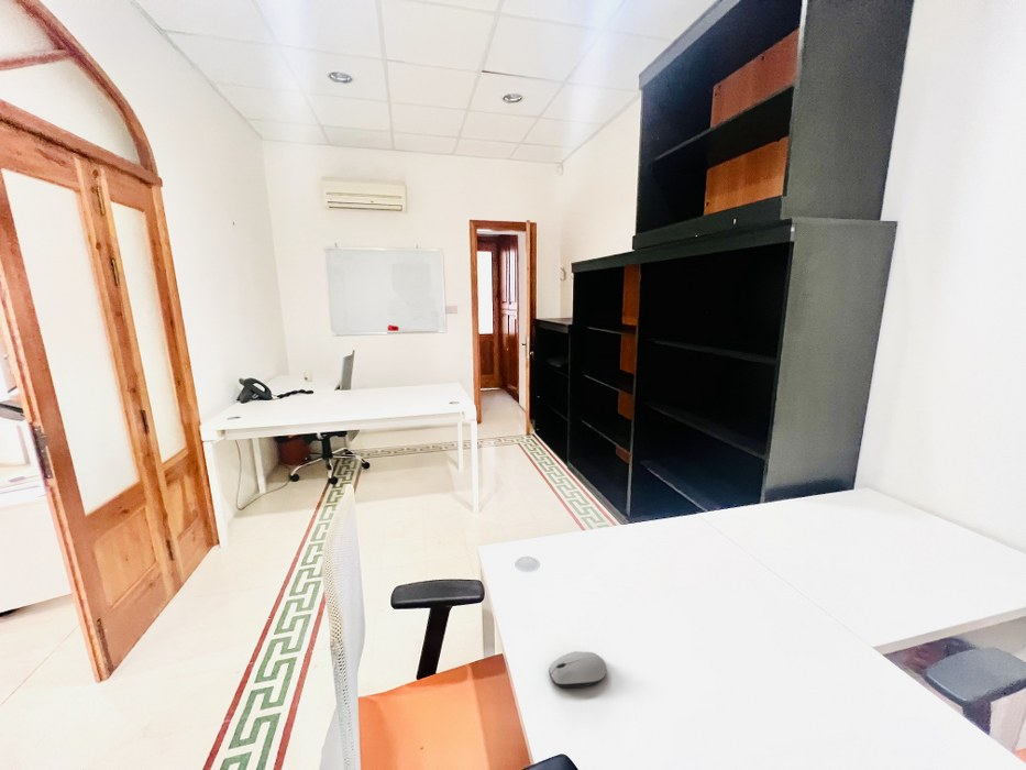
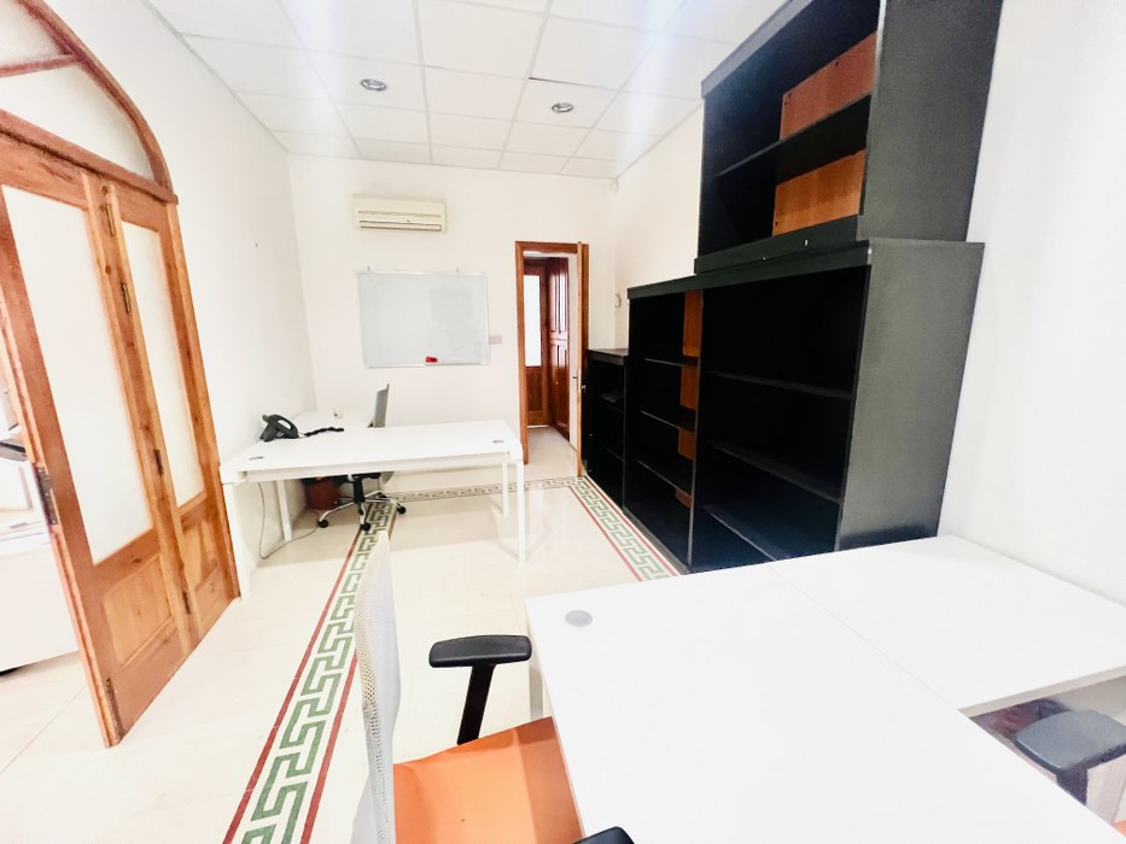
- computer mouse (577, 666)
